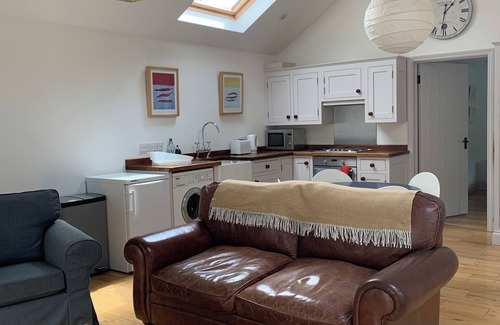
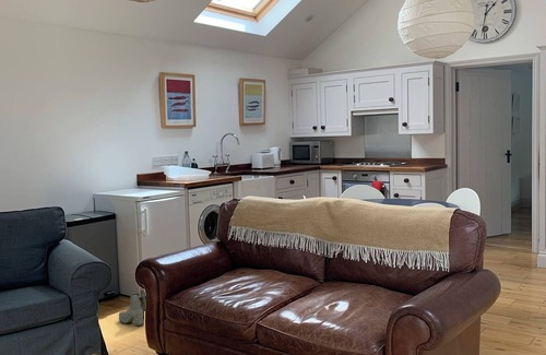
+ boots (135, 306)
